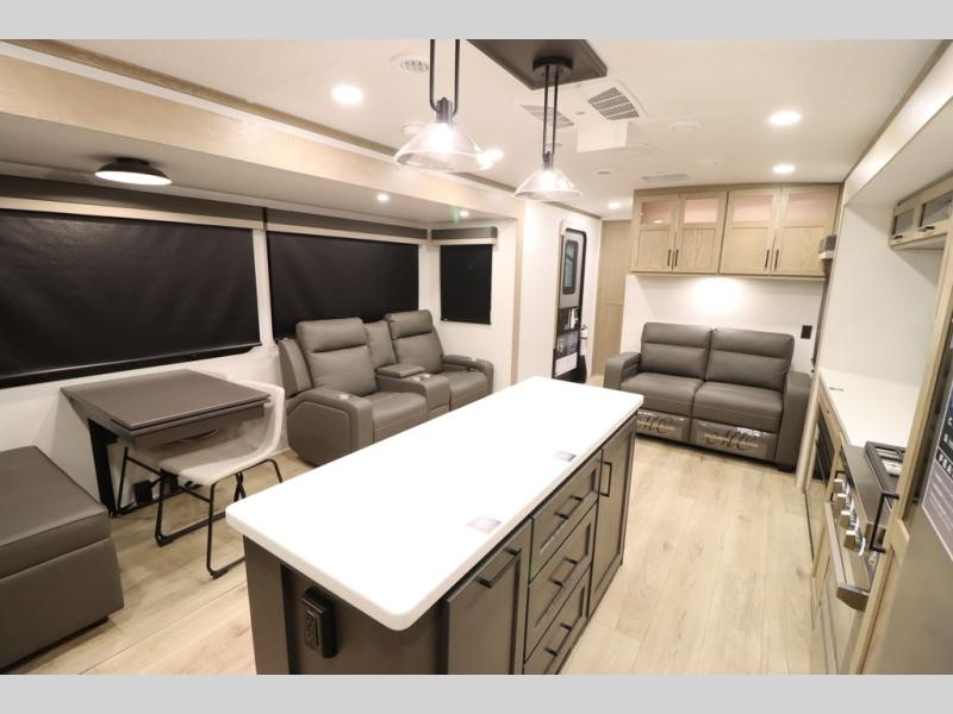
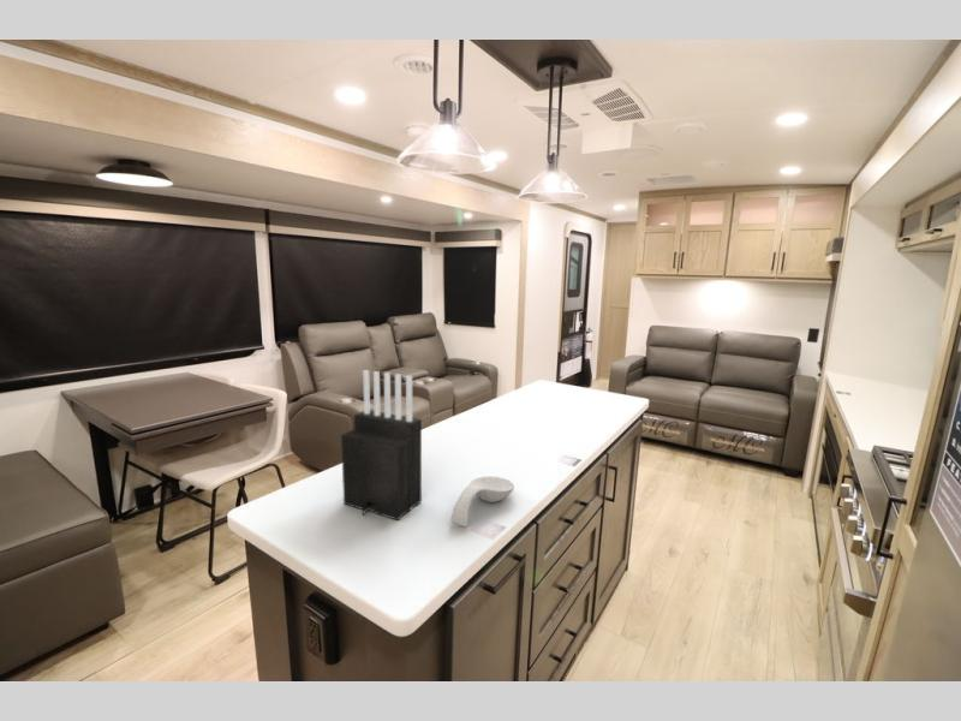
+ spoon rest (482, 493)
+ knife block (378, 442)
